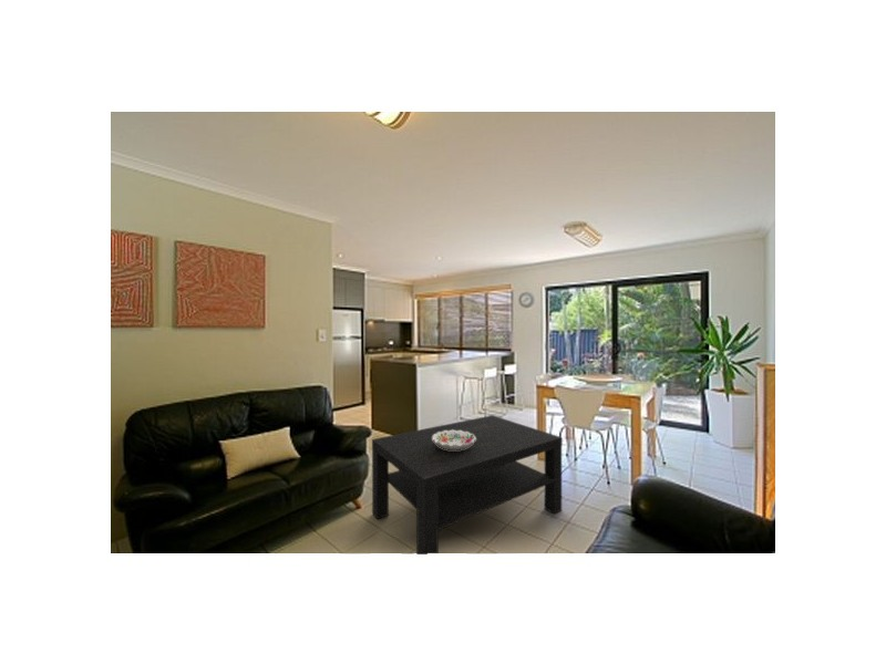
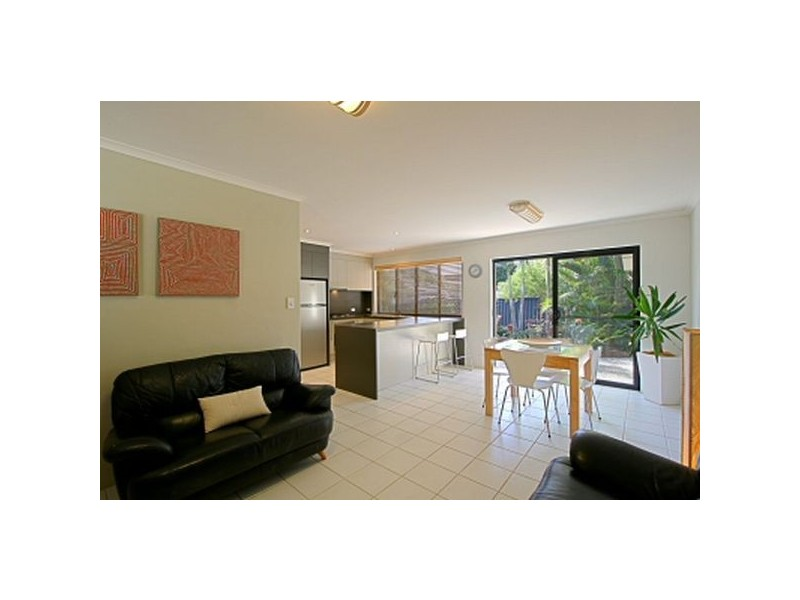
- decorative bowl (453, 440)
- coffee table (467, 475)
